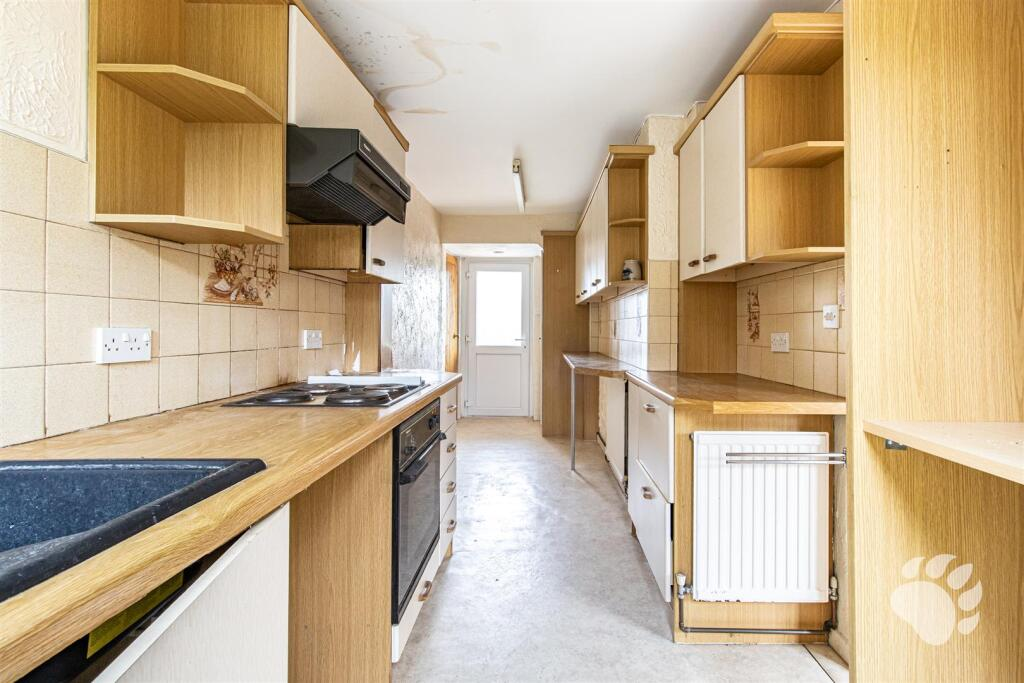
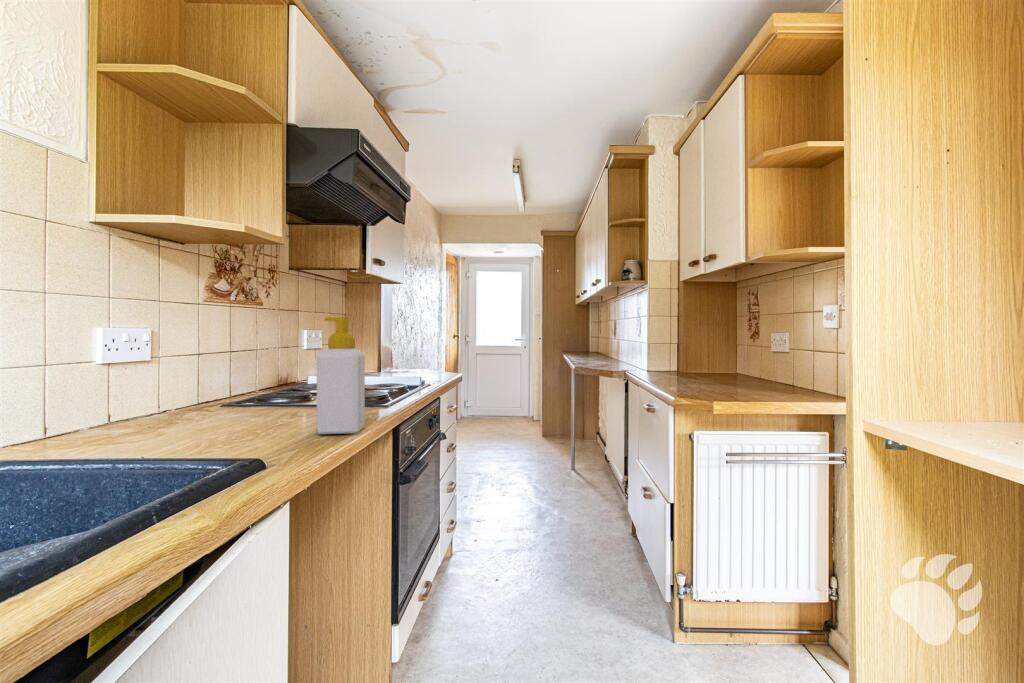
+ soap bottle (341, 374)
